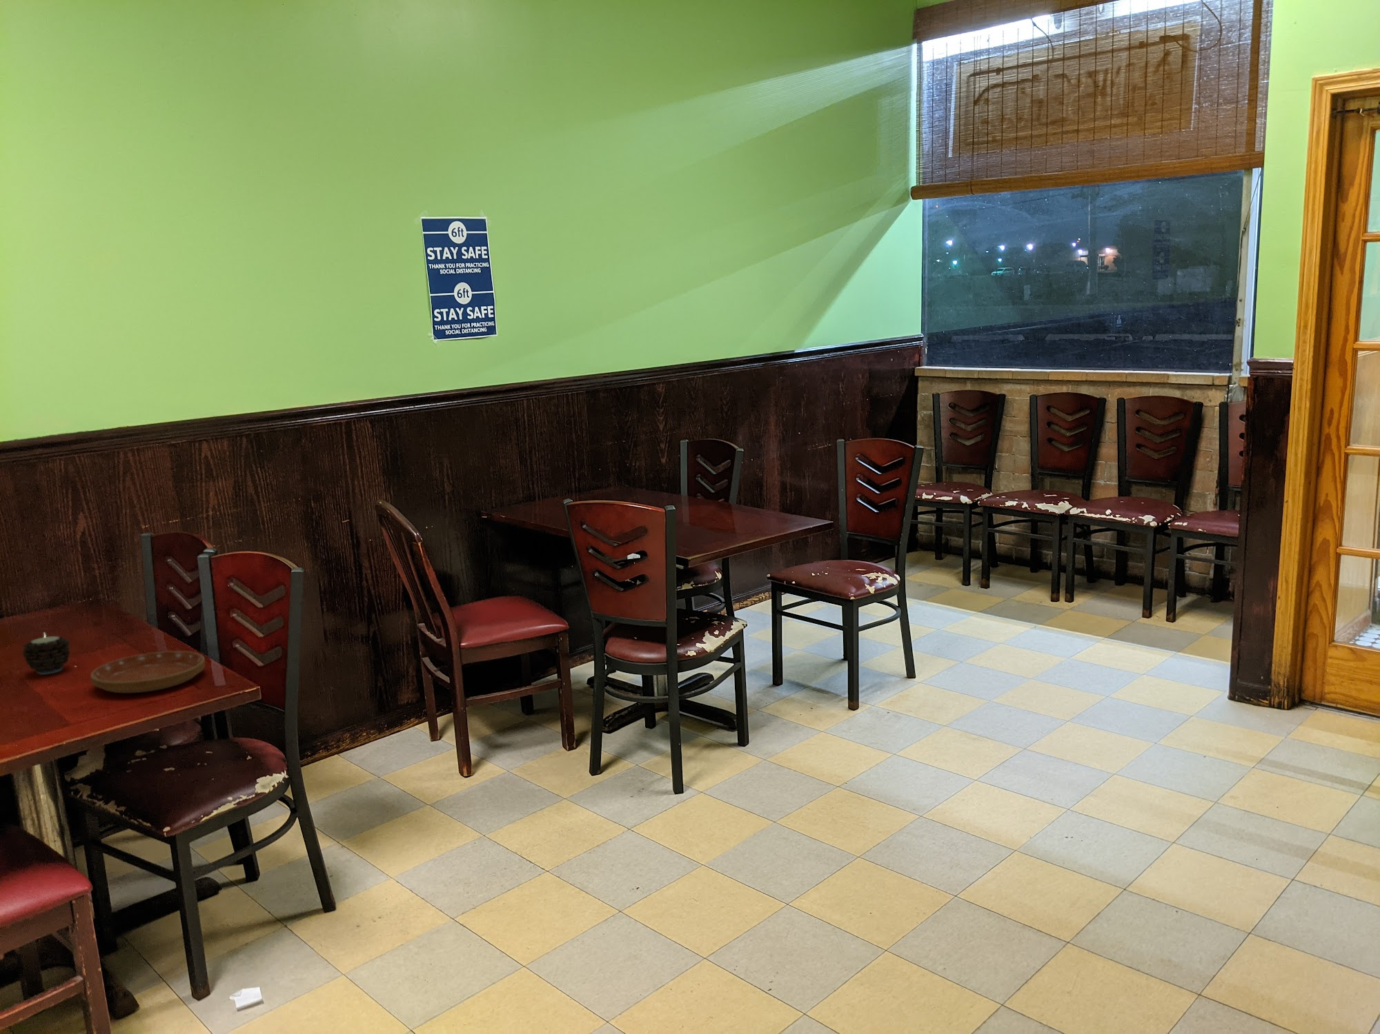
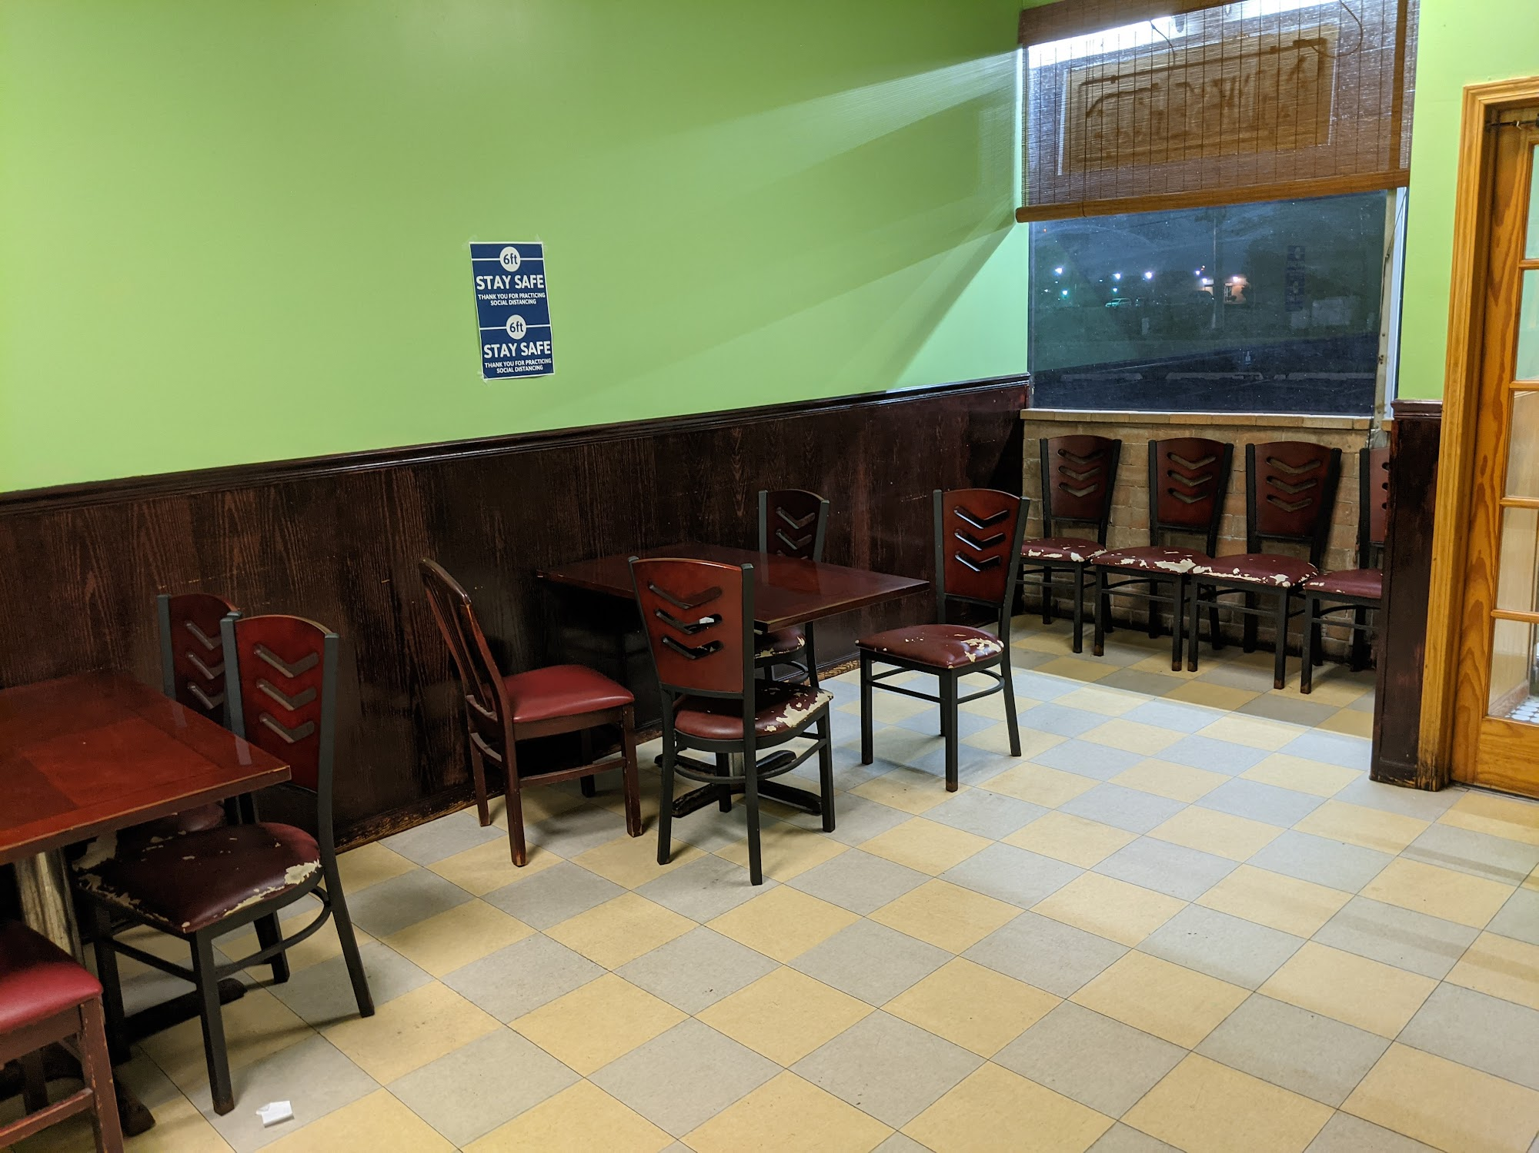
- saucer (149, 672)
- candle (47, 652)
